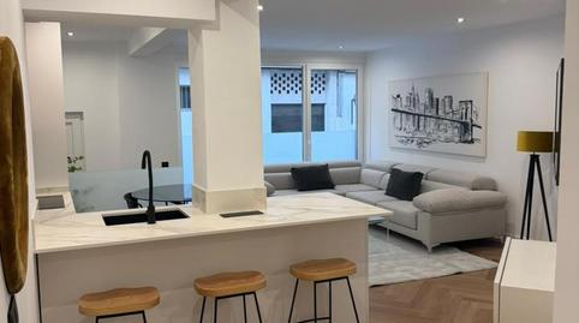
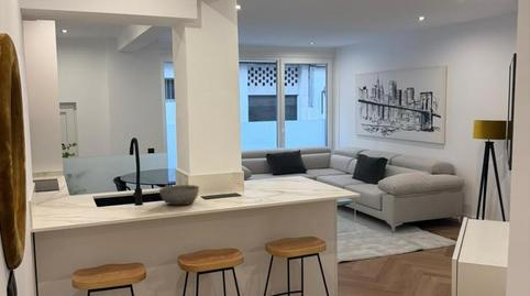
+ bowl (179, 195)
